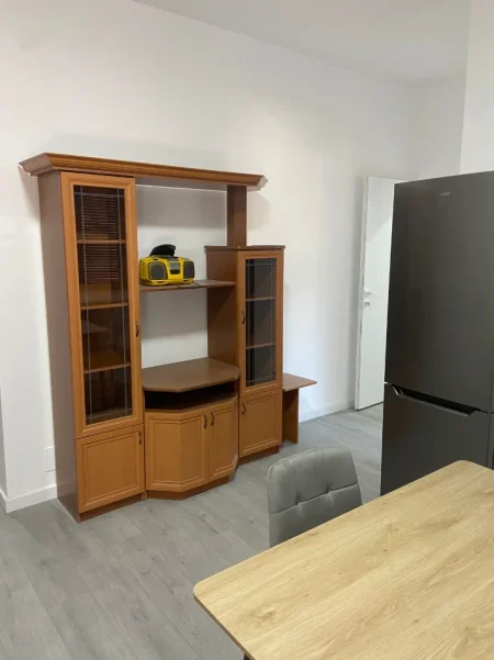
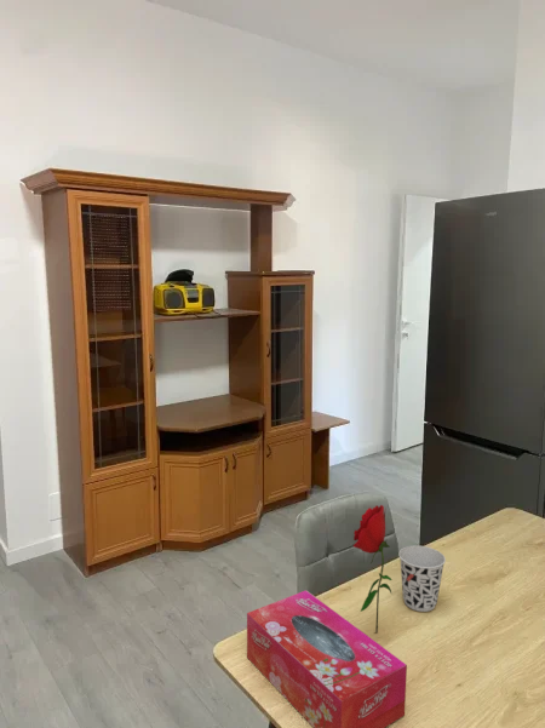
+ tissue box (320, 660)
+ flower (379, 573)
+ cup (420, 579)
